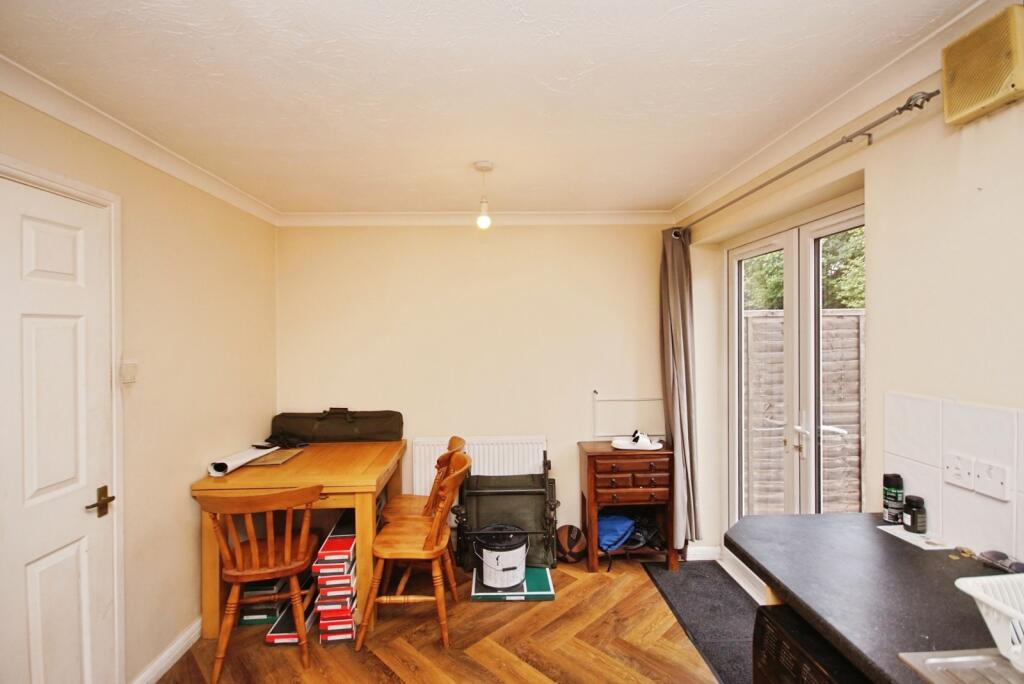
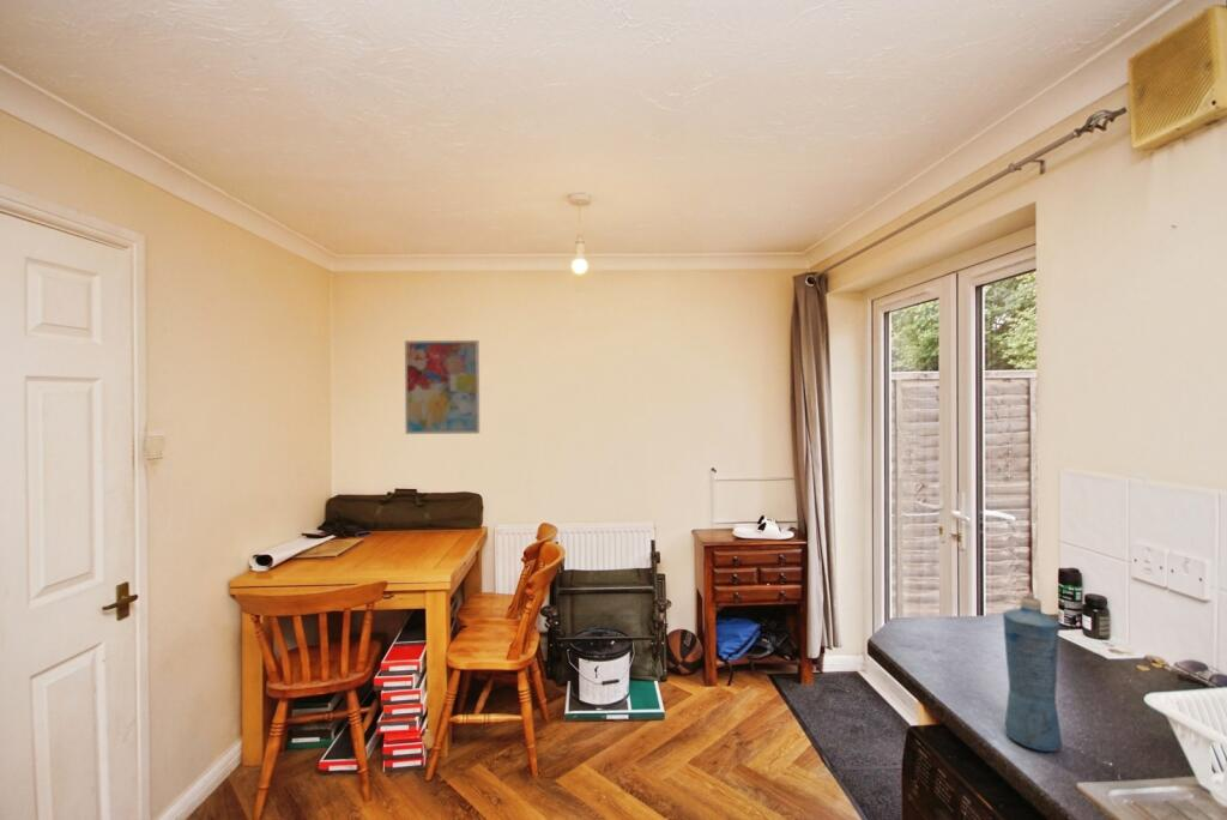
+ wall art (442, 387)
+ squeeze bottle (1030, 665)
